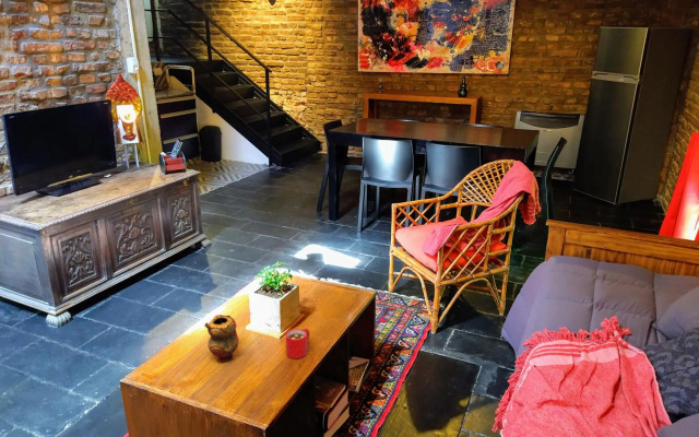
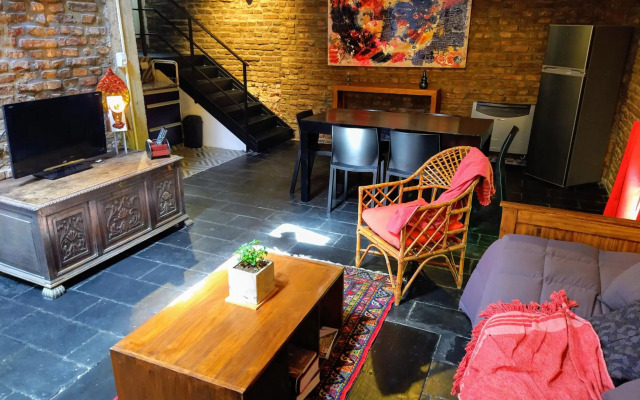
- teapot (223, 335)
- mug (299, 340)
